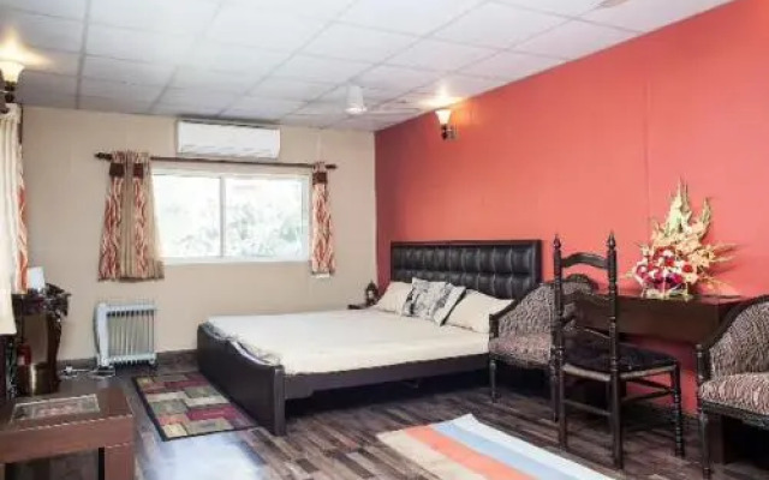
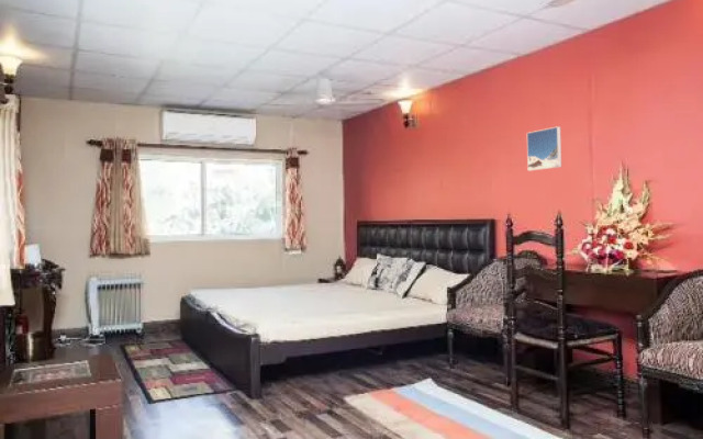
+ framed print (543, 149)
